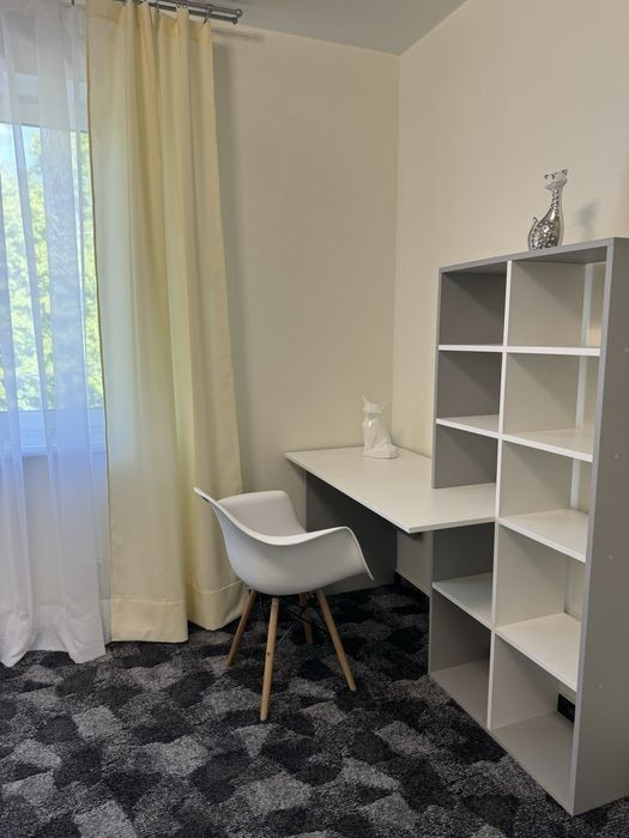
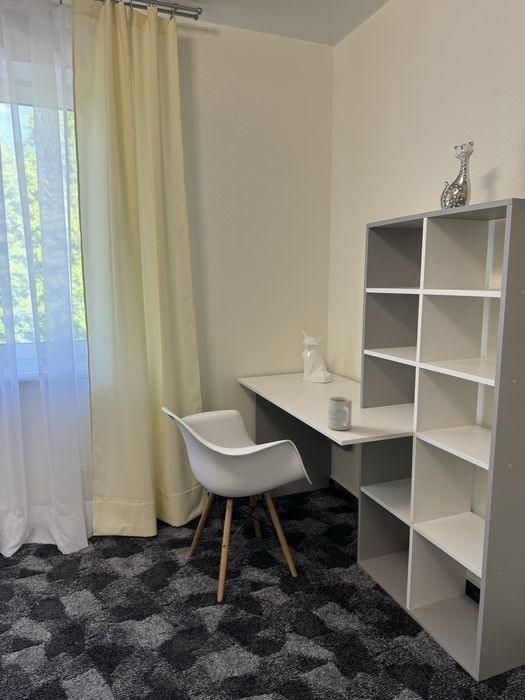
+ mug (341, 414)
